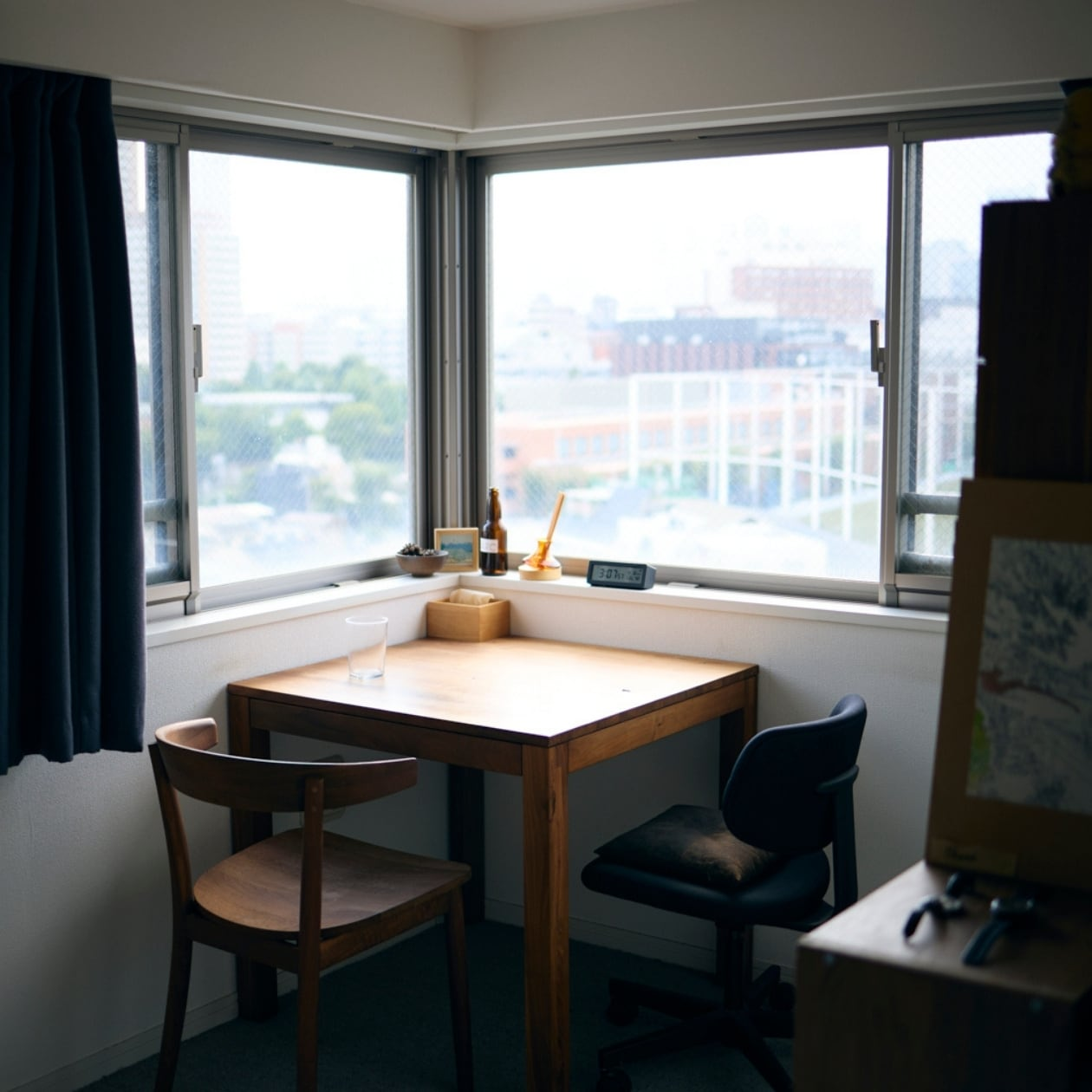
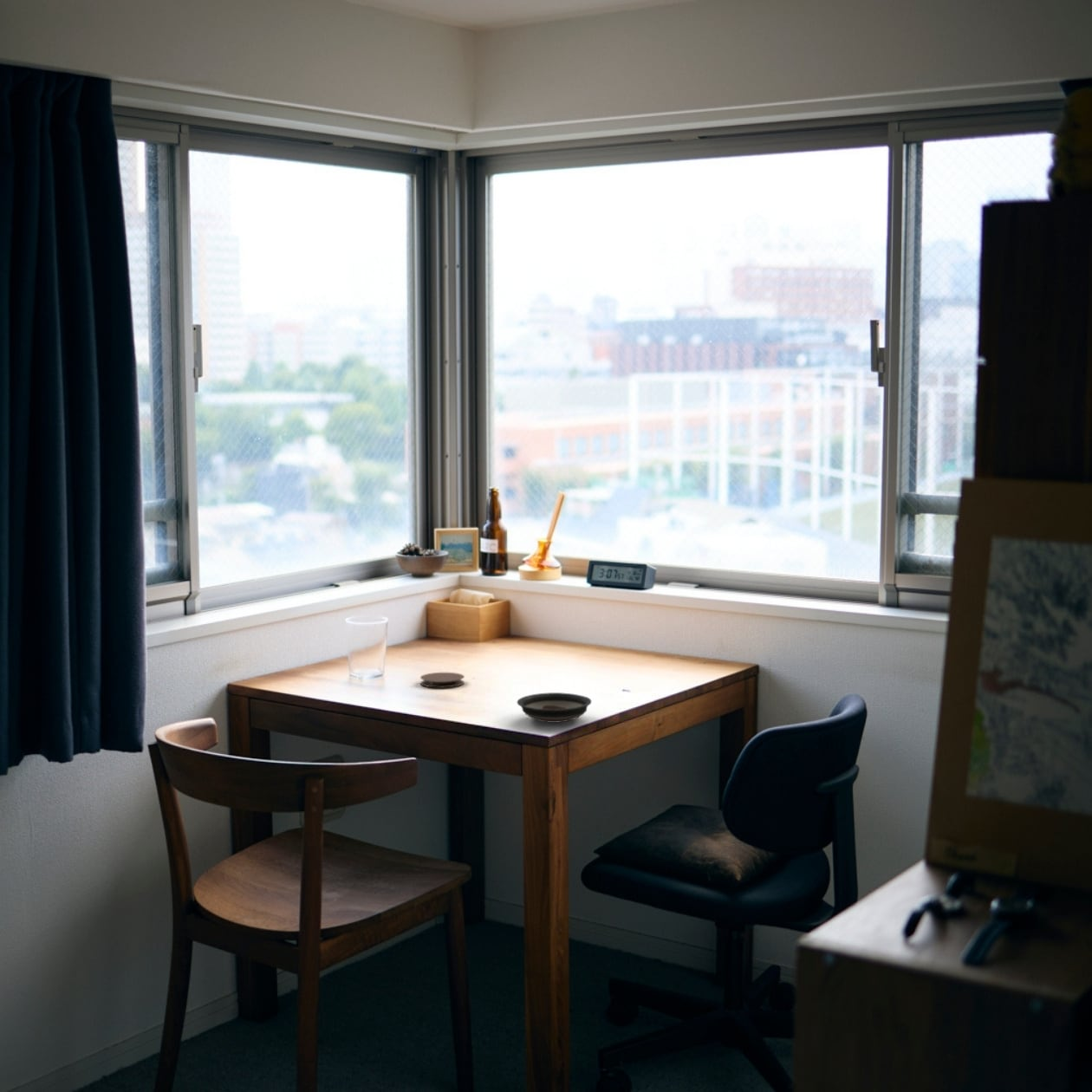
+ saucer (554, 709)
+ coaster (442, 679)
